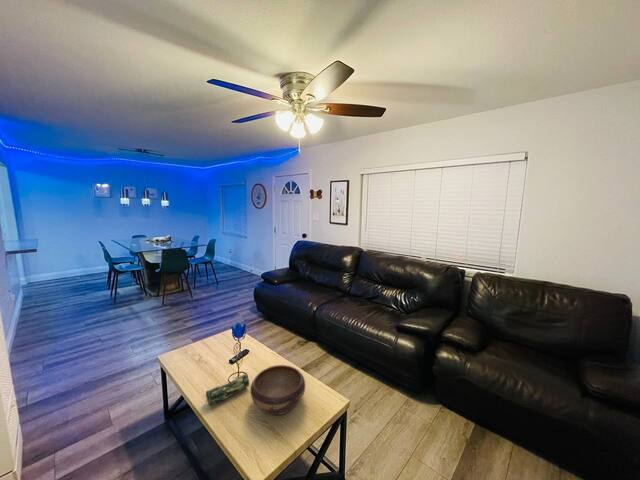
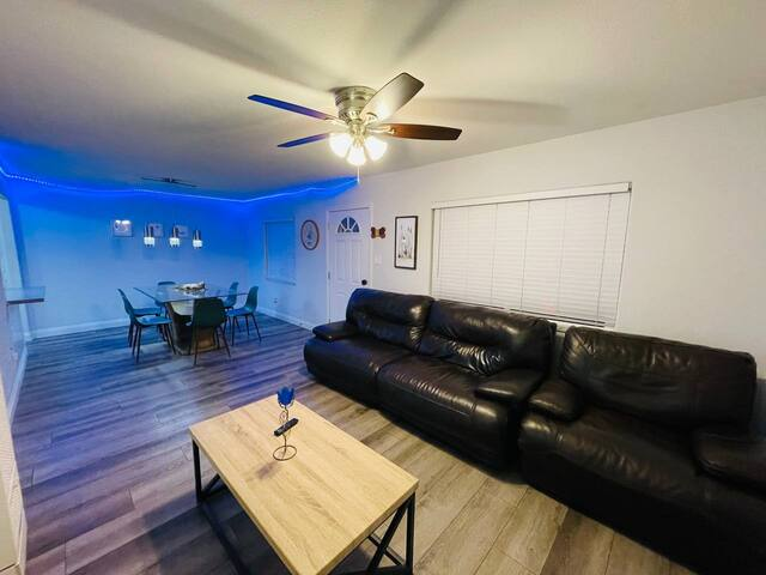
- pencil case (229, 388)
- decorative bowl (278, 391)
